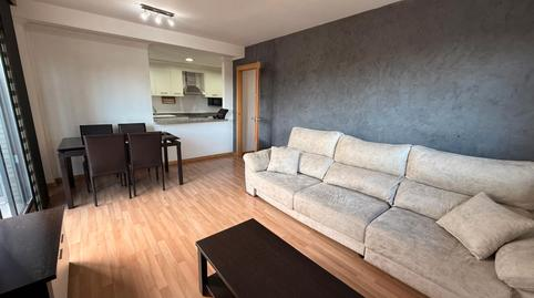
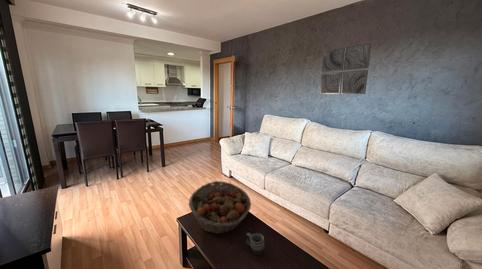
+ mug (254, 243)
+ wall art (342, 70)
+ fruit basket (221, 205)
